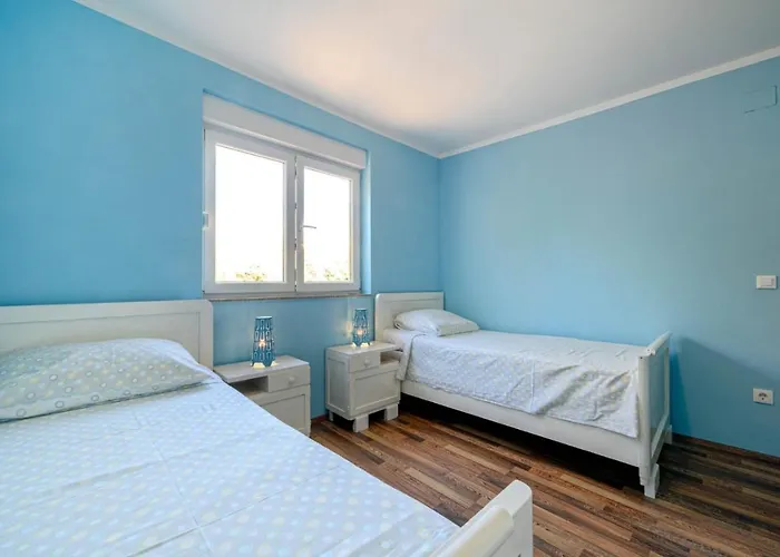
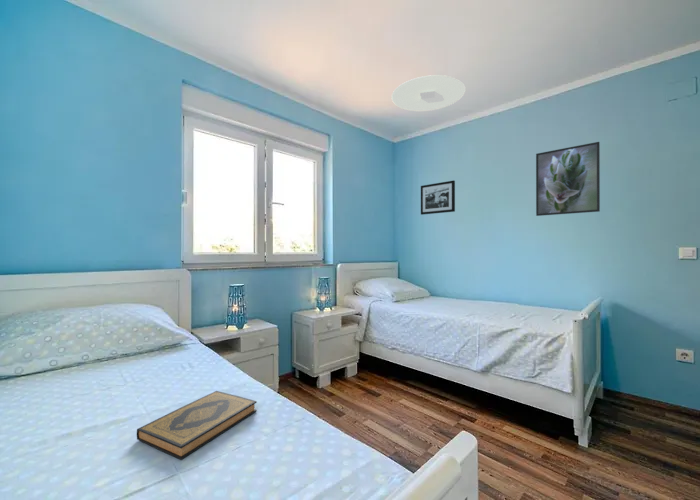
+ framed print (566, 180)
+ hardback book (201, 419)
+ picture frame (437, 198)
+ ceiling light (427, 91)
